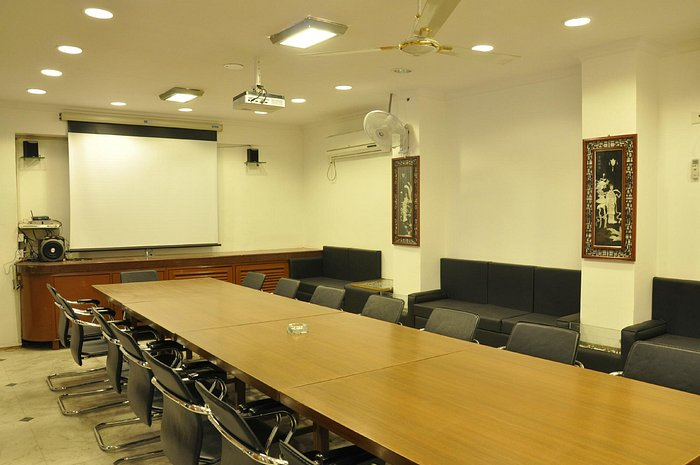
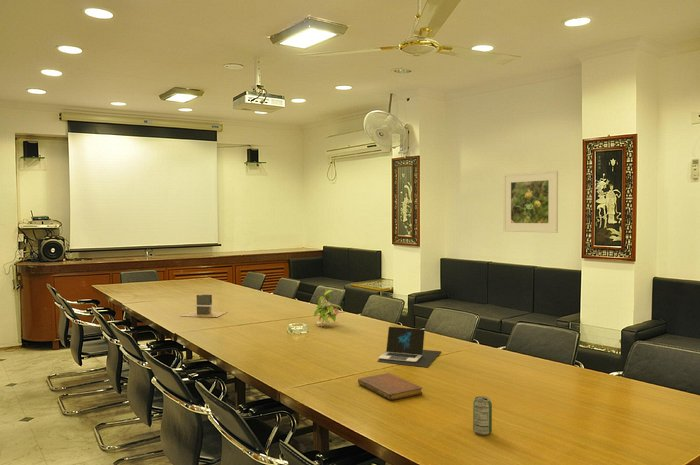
+ notebook (389, 385)
+ laptop (402, 343)
+ beverage can (482, 415)
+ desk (204, 304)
+ plant (326, 307)
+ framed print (529, 202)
